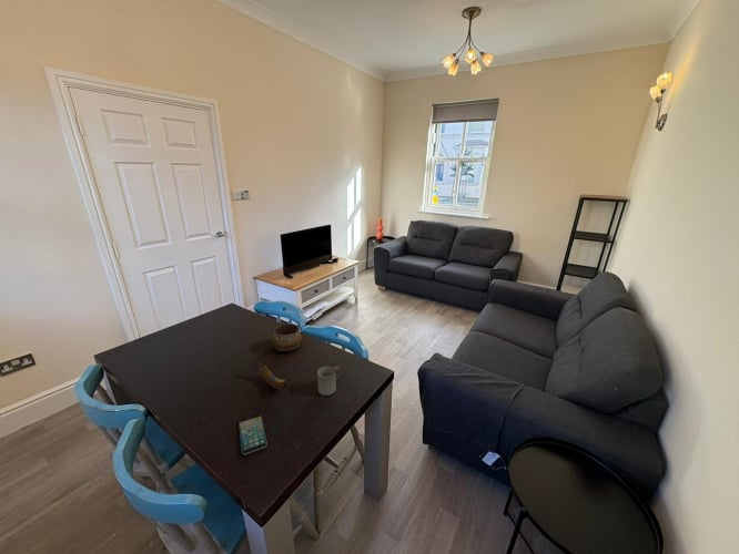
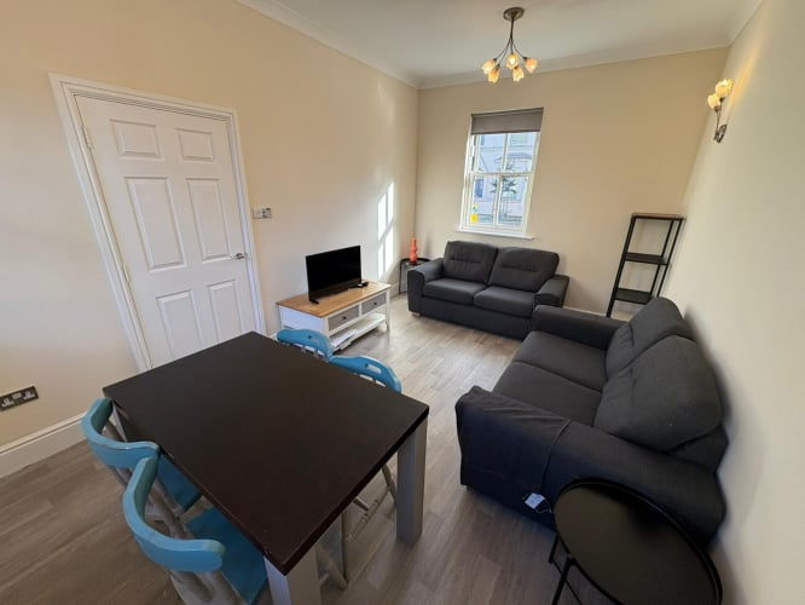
- decorative bowl (286, 338)
- cup (330, 378)
- smartphone (252, 432)
- banana (272, 376)
